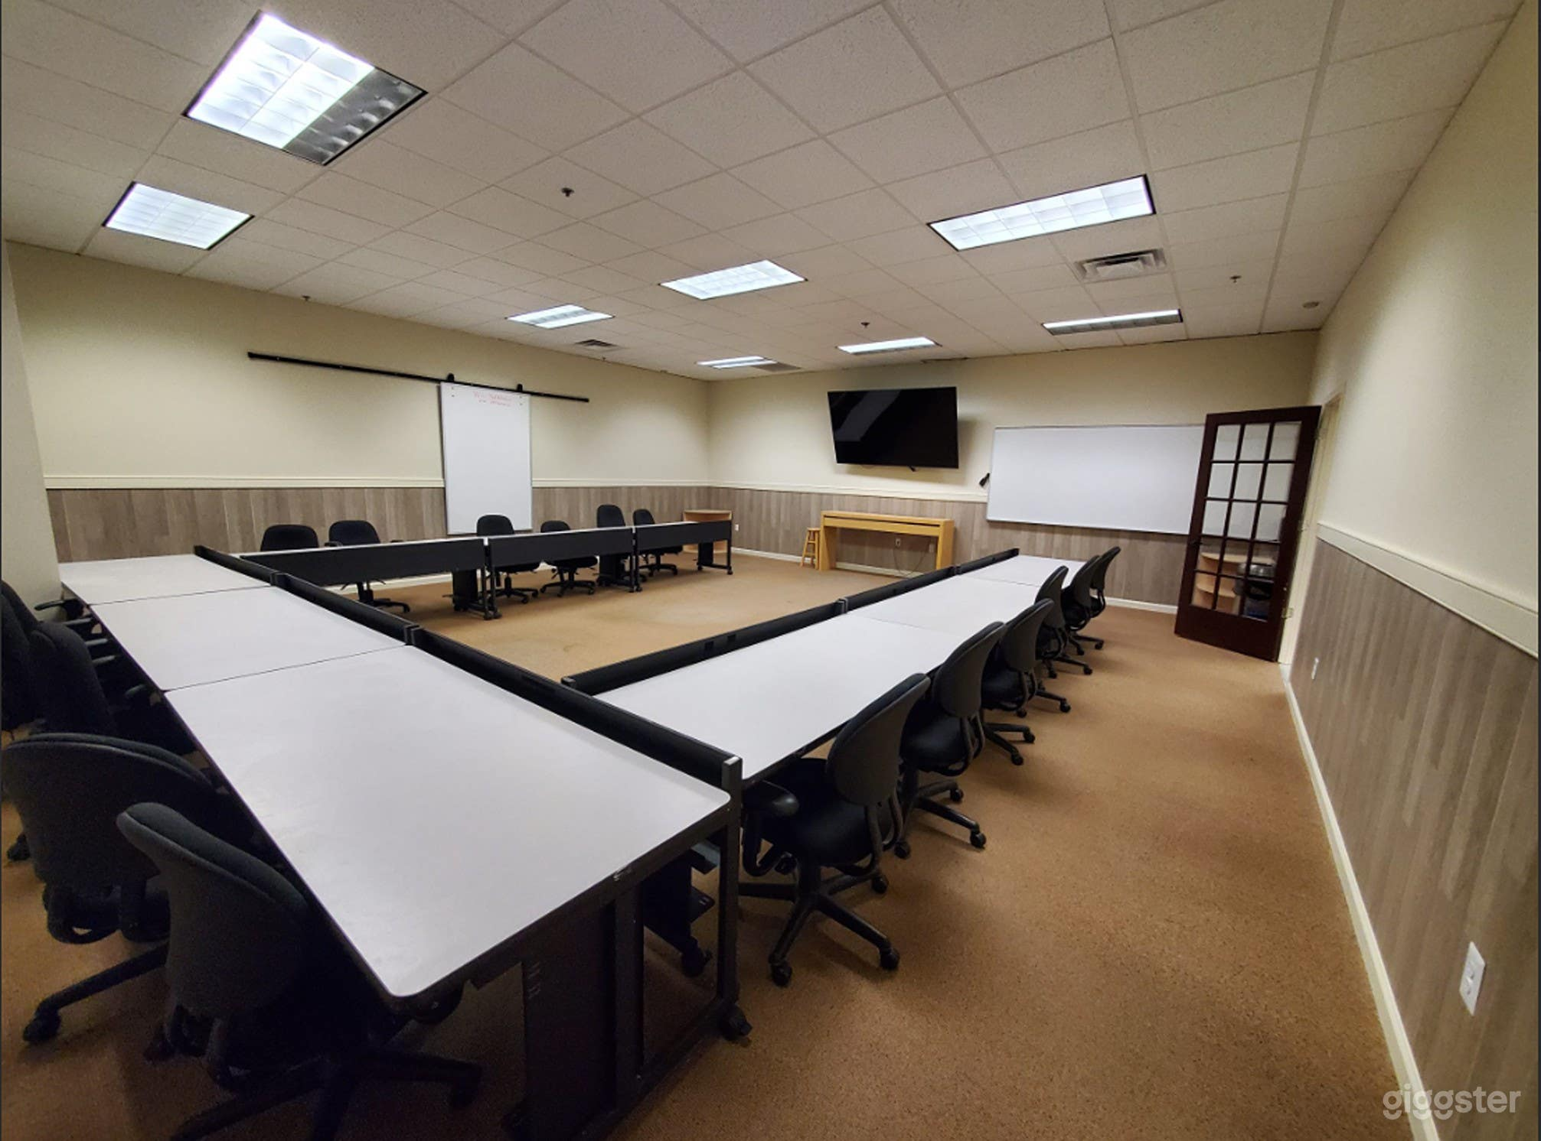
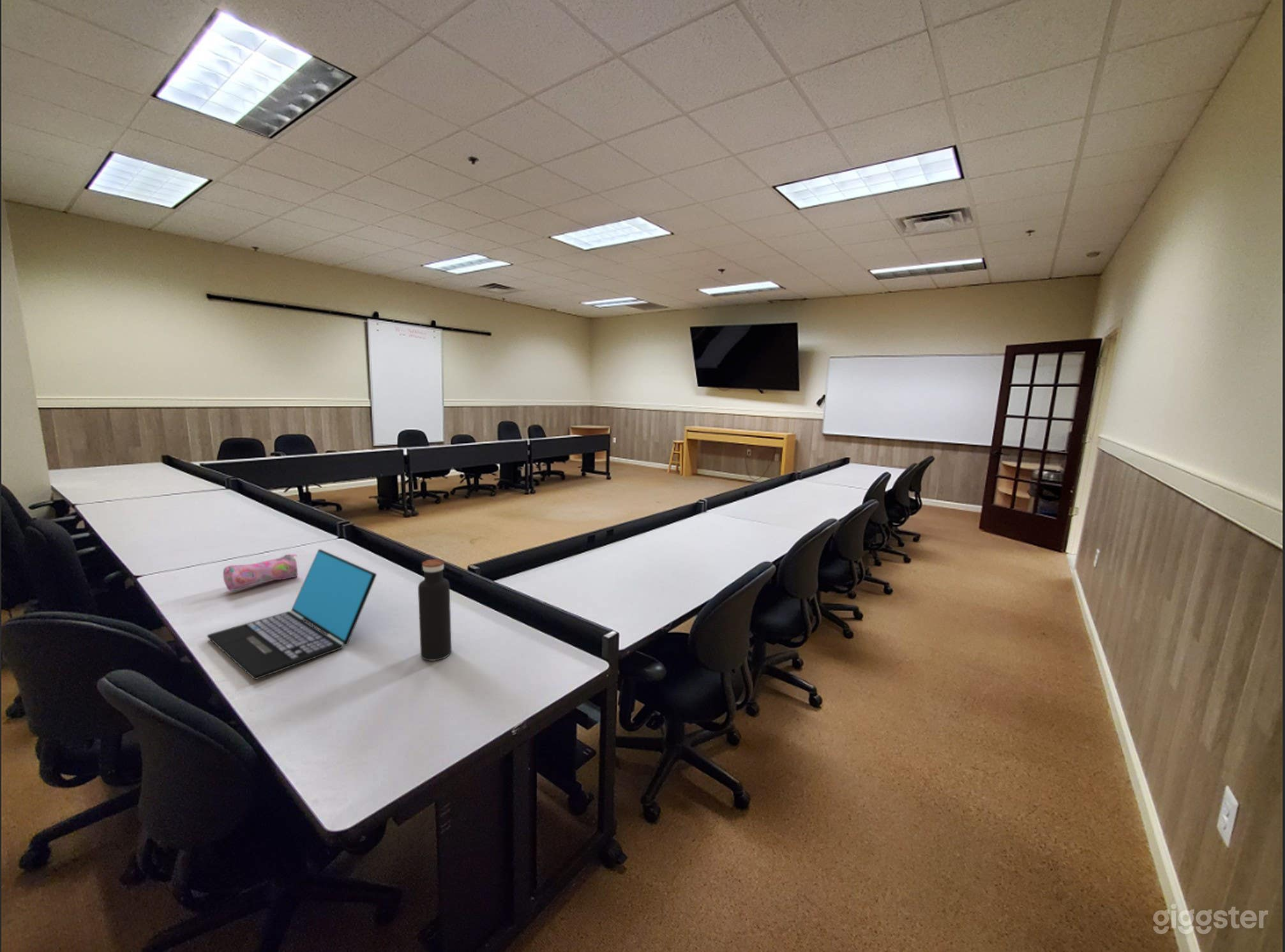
+ water bottle (435, 609)
+ laptop (293, 606)
+ pencil case (262, 571)
